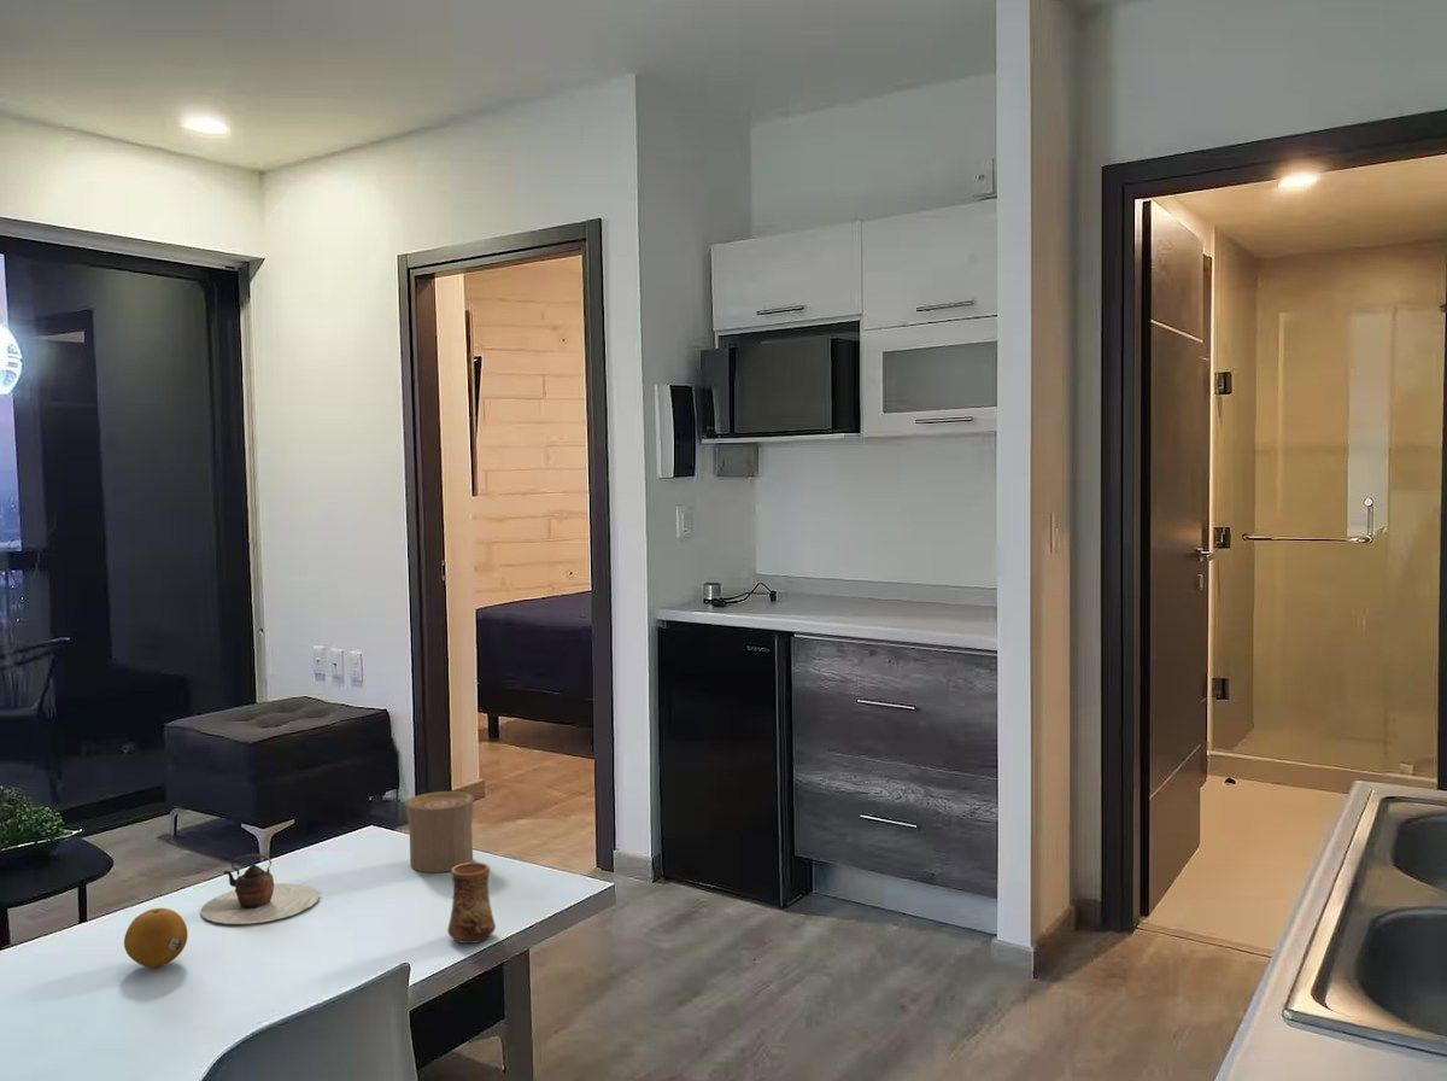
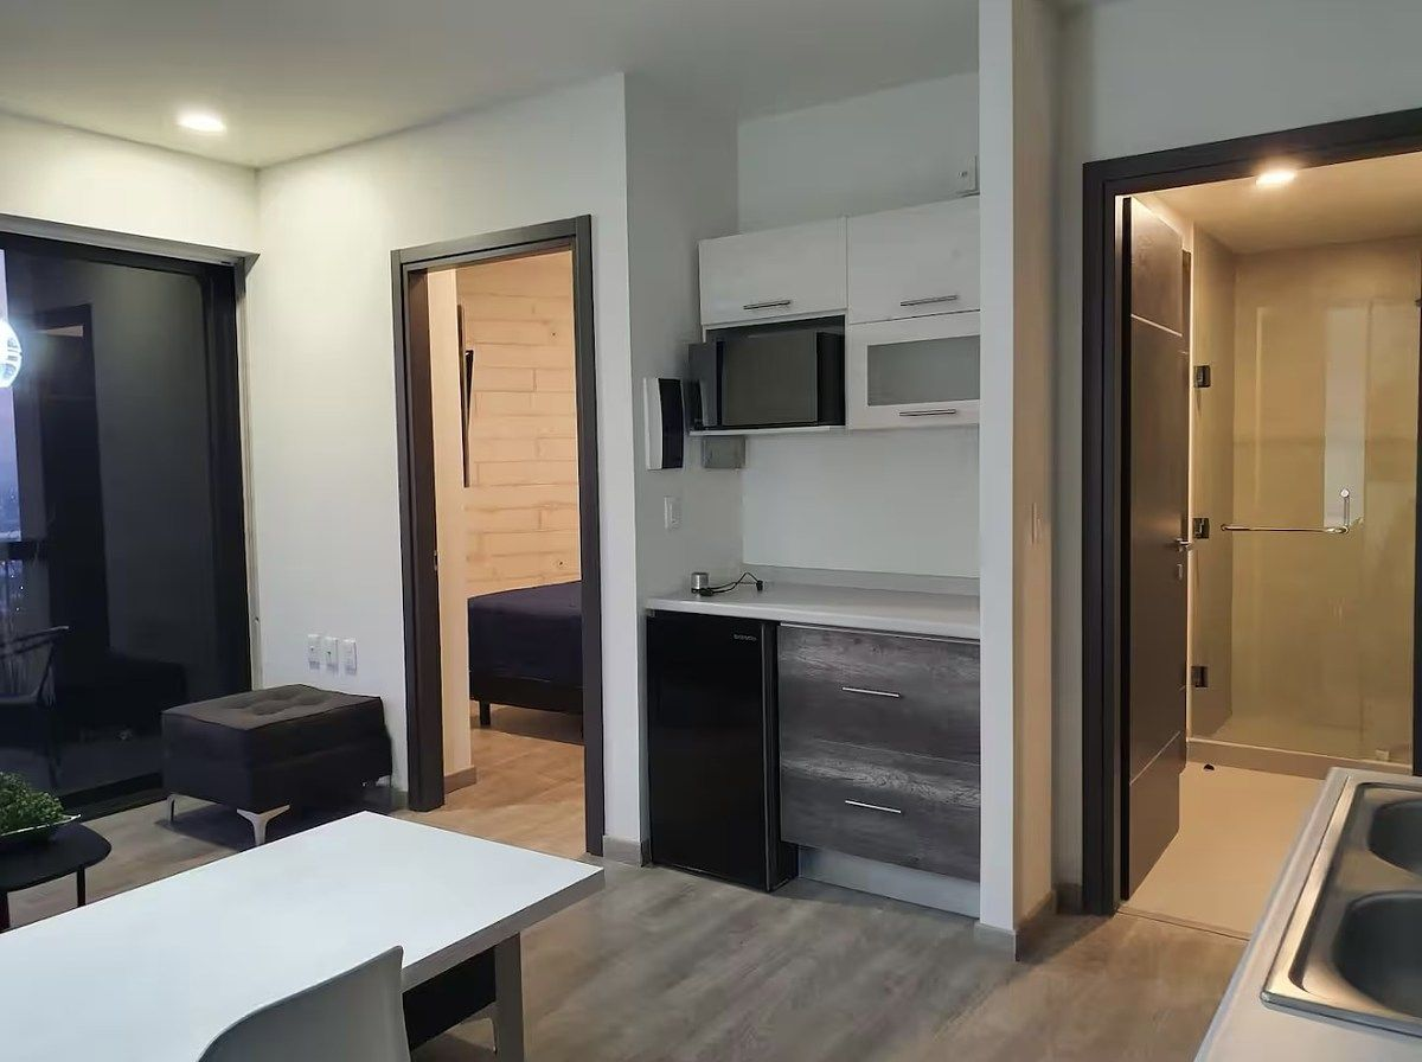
- cup (440, 830)
- cup (470, 902)
- teapot (259, 877)
- fruit (156, 937)
